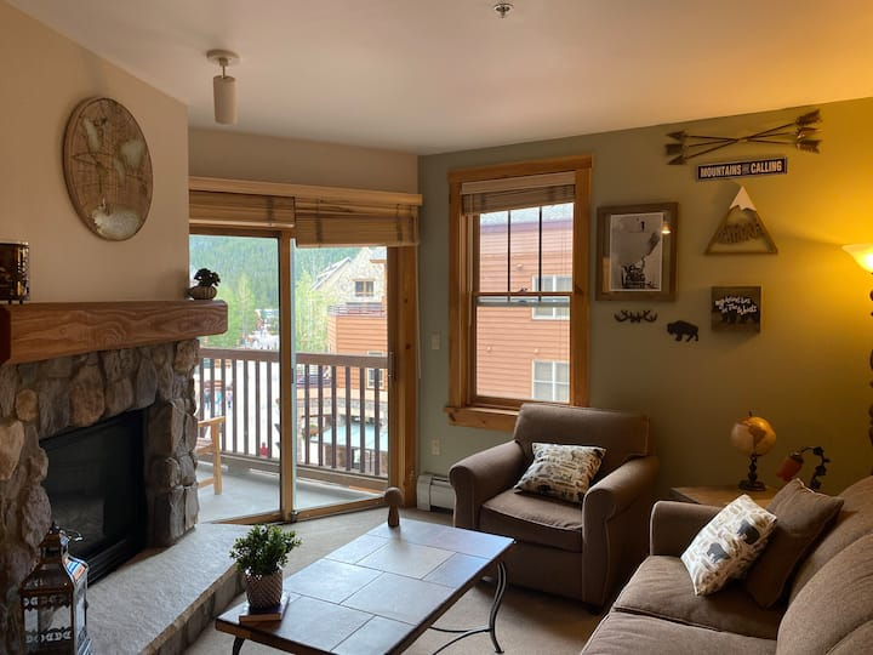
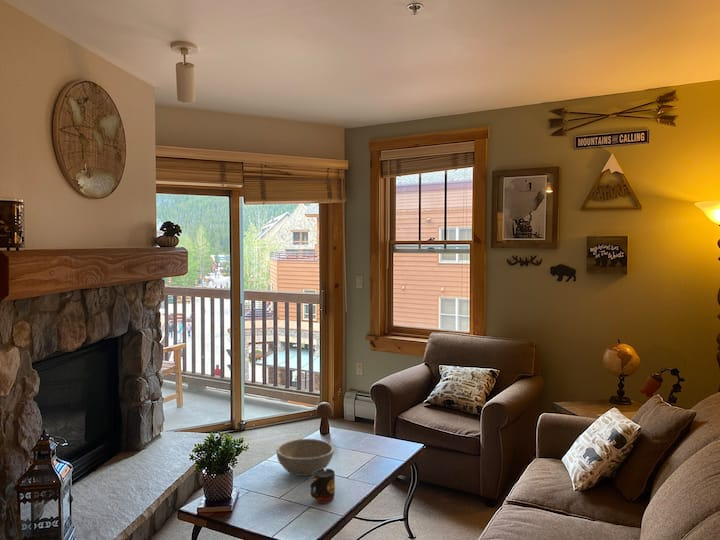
+ bowl (305, 460)
+ mug (321, 487)
